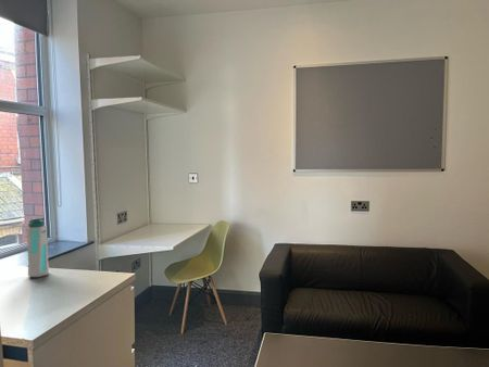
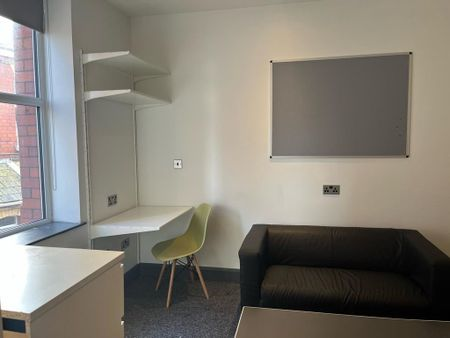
- water bottle (38, 246)
